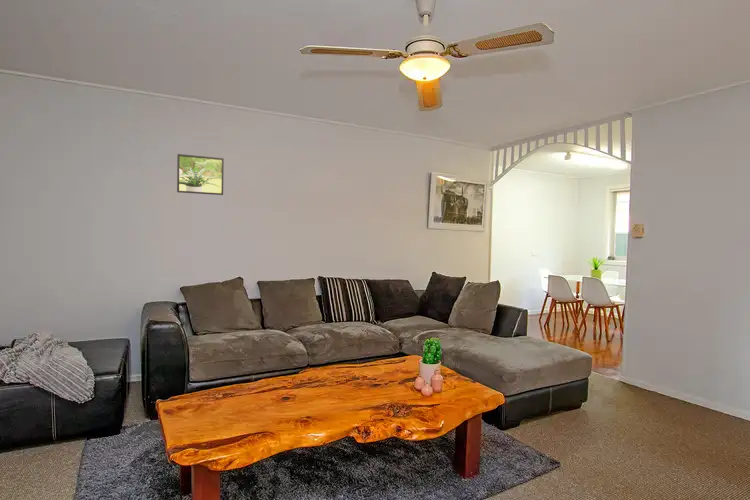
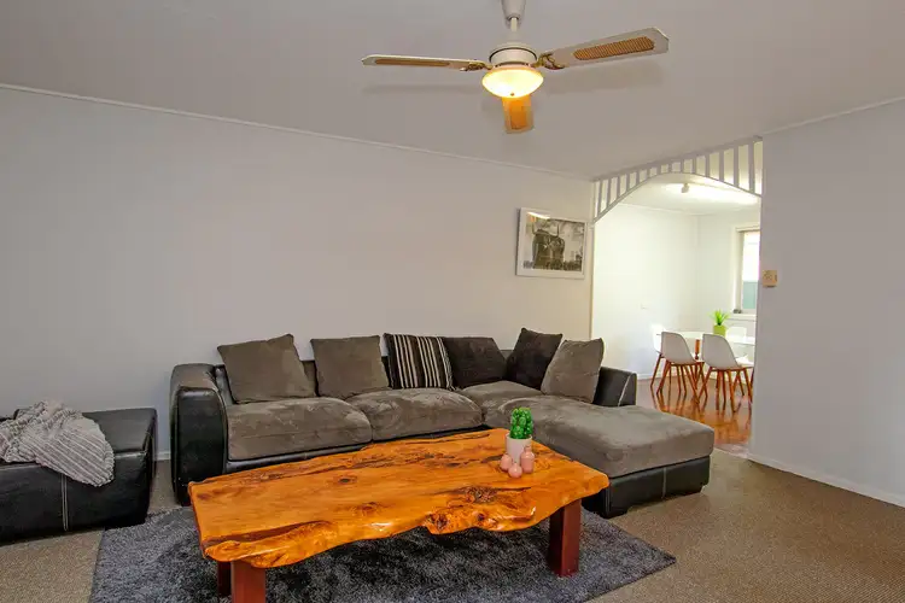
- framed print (200, 175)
